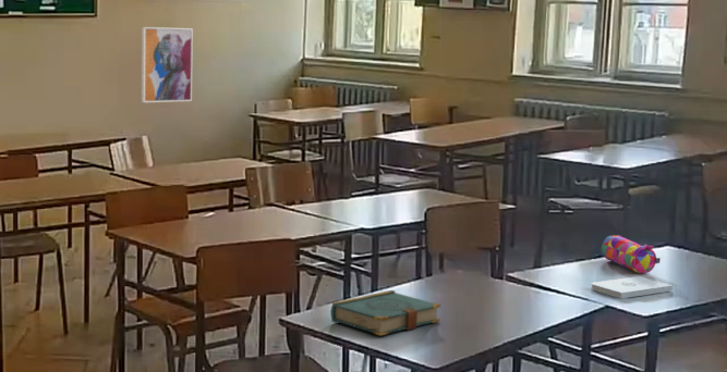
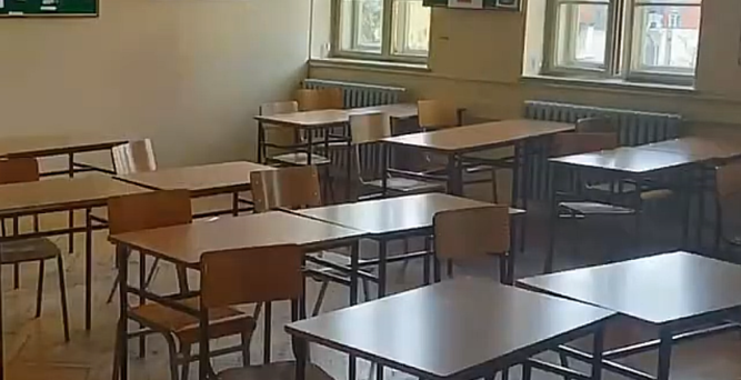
- book (384, 312)
- wall art (167, 64)
- pencil case (629, 252)
- notepad (630, 286)
